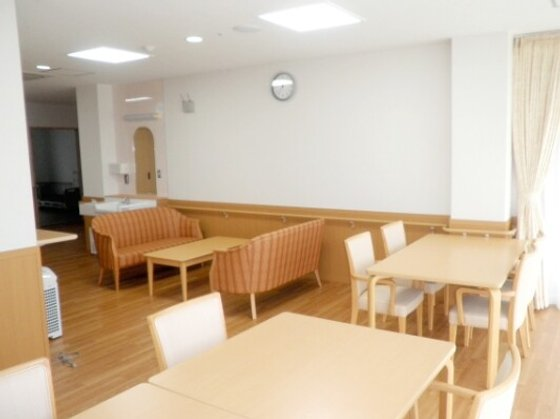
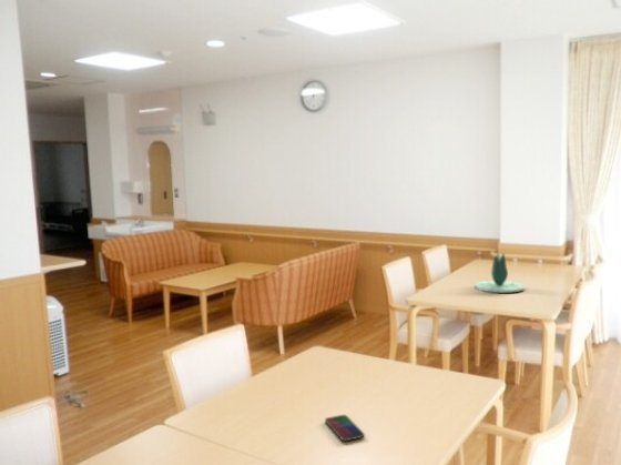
+ succulent plant (499, 269)
+ smartphone (344, 427)
